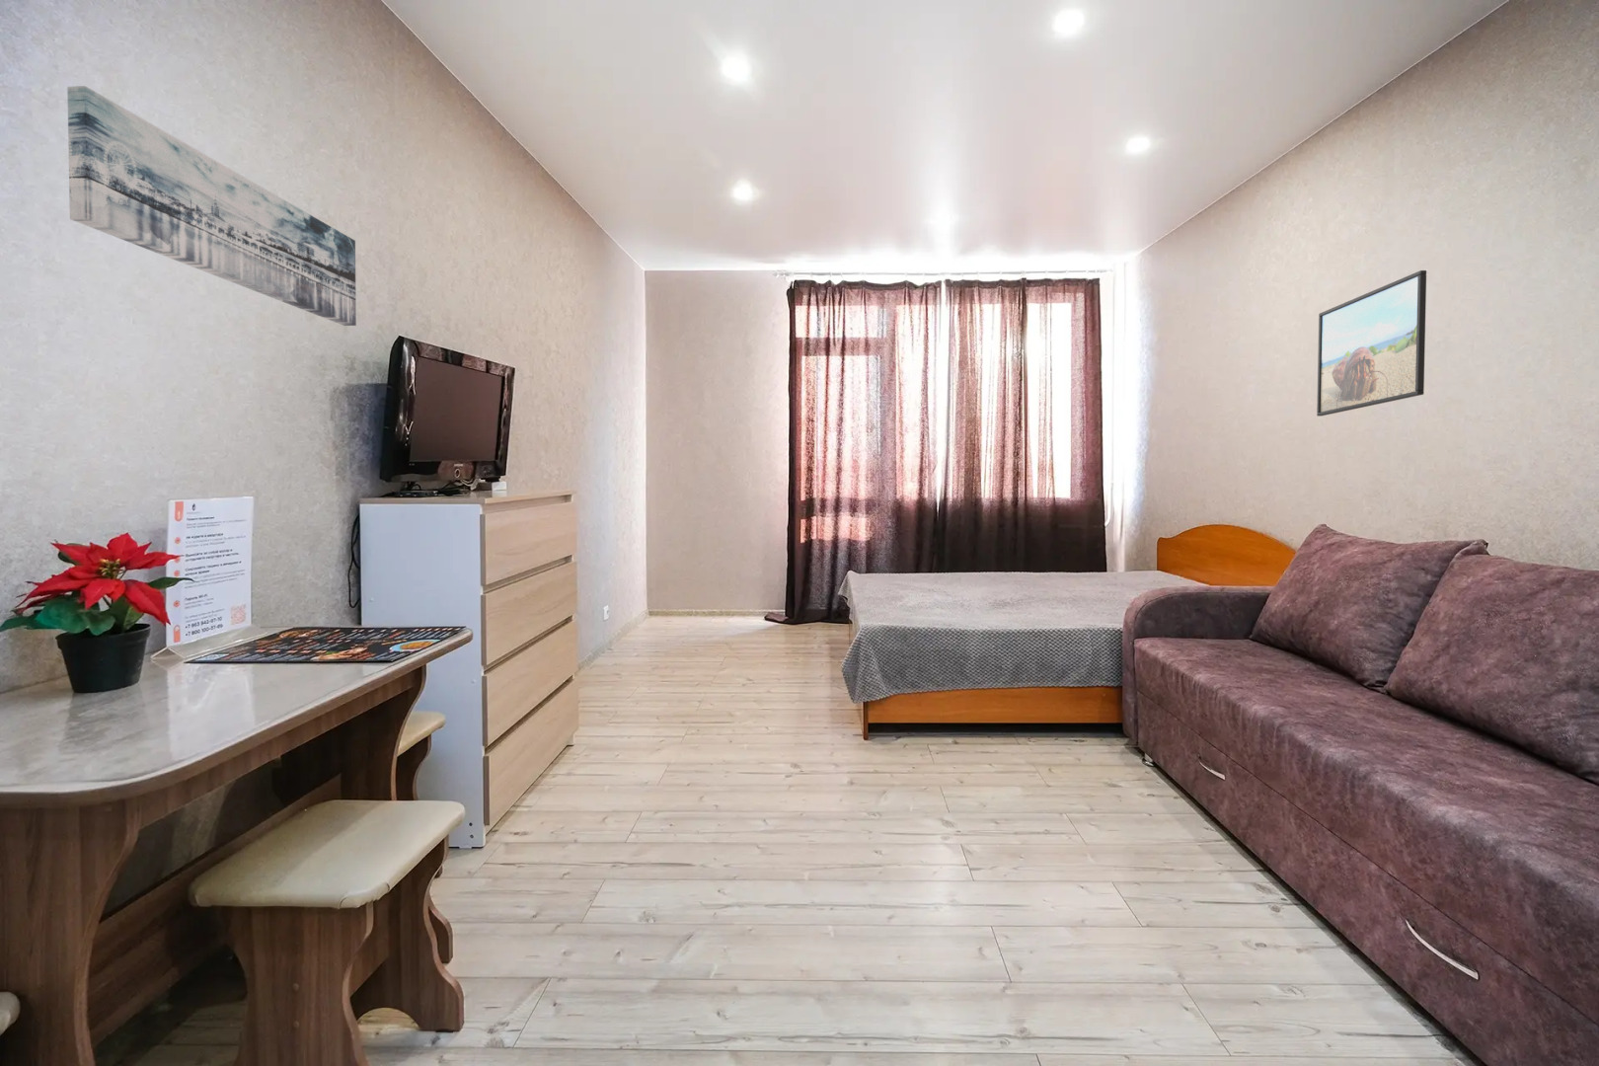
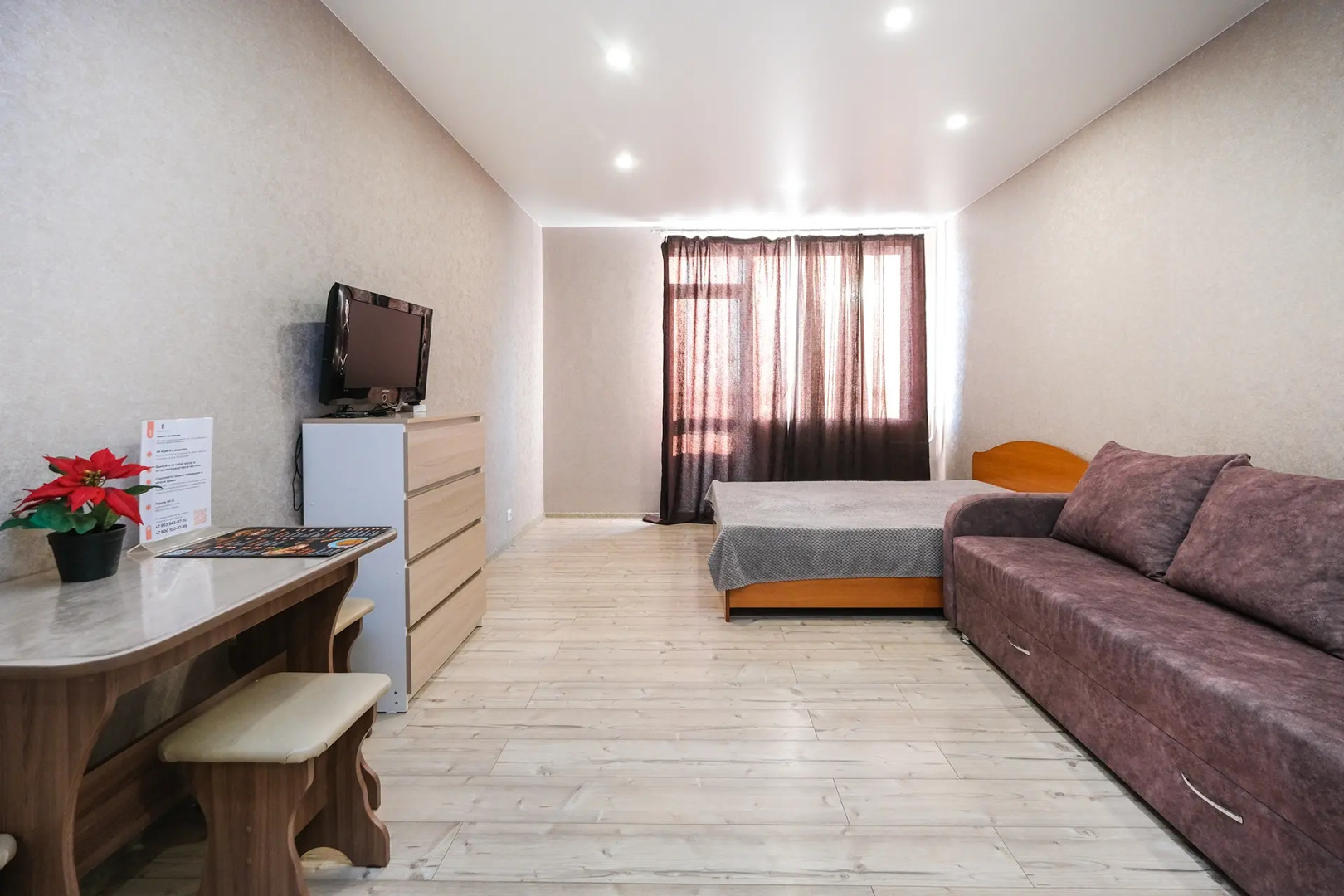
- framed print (1366, 350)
- wall art (243, 232)
